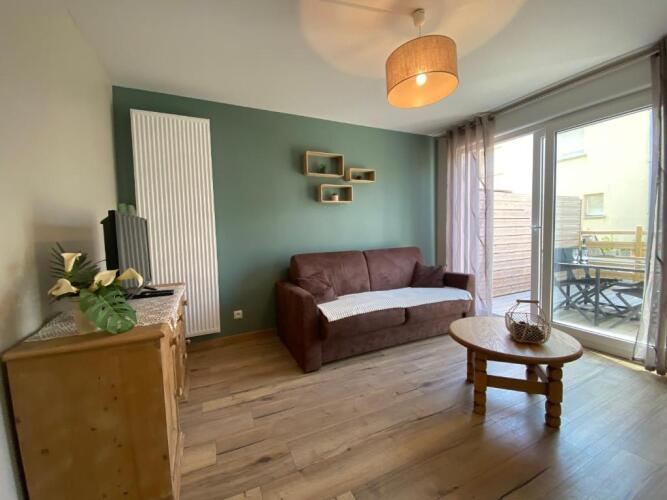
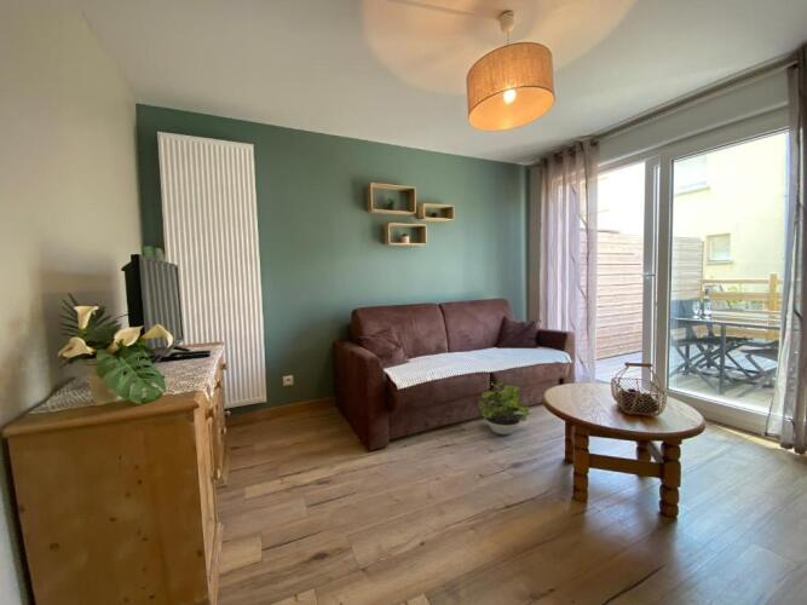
+ potted plant (502, 407)
